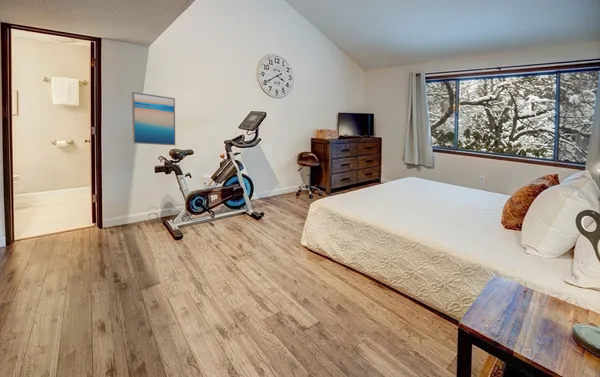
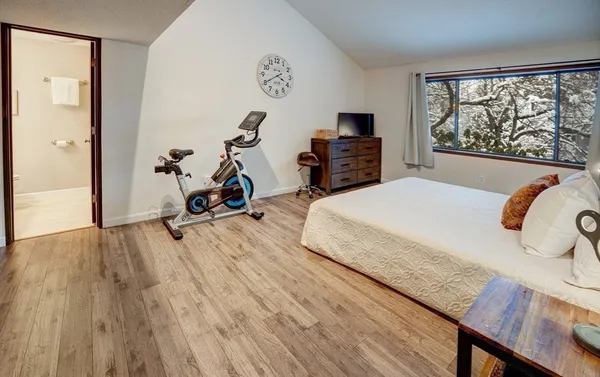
- wall art (154, 120)
